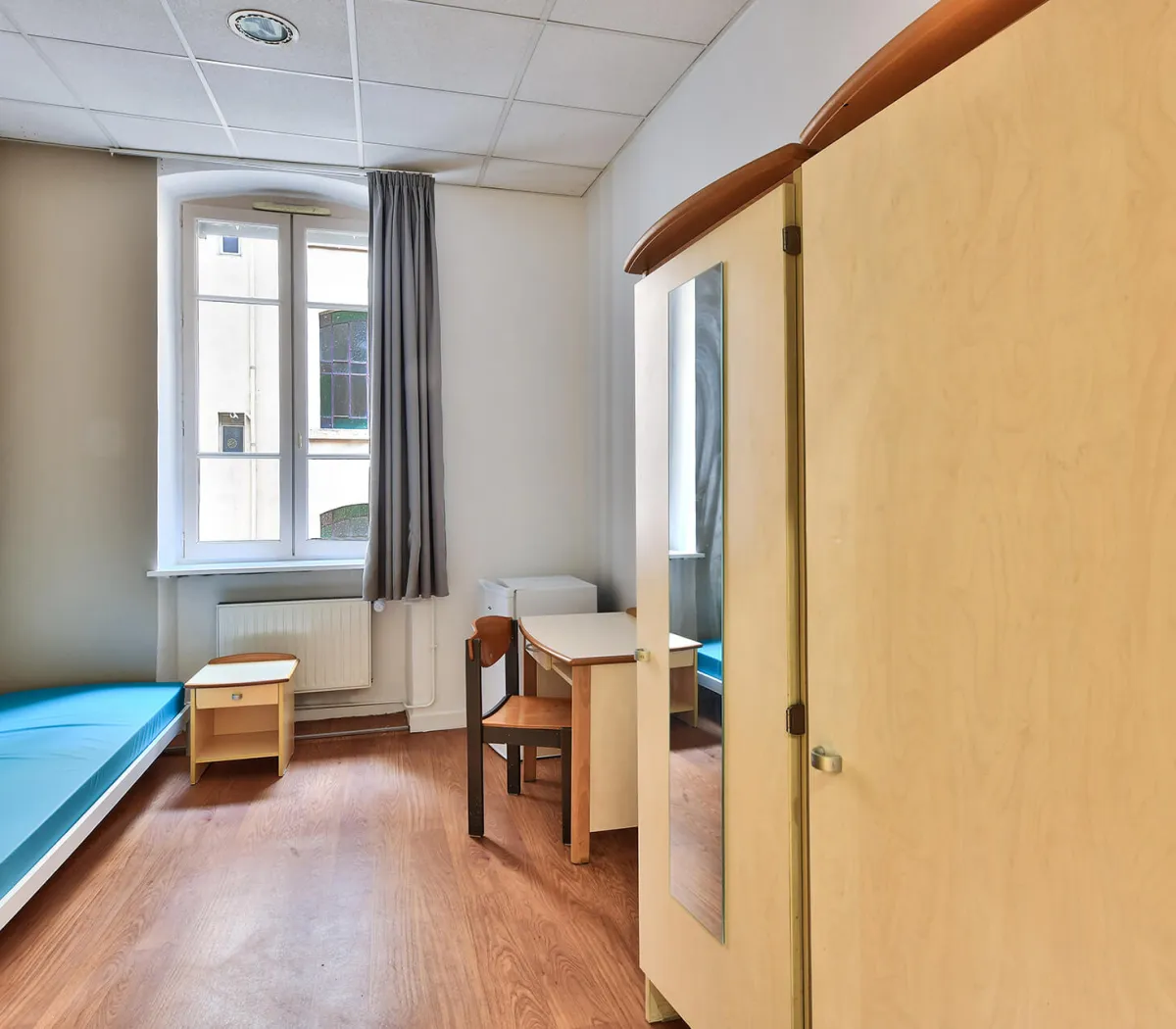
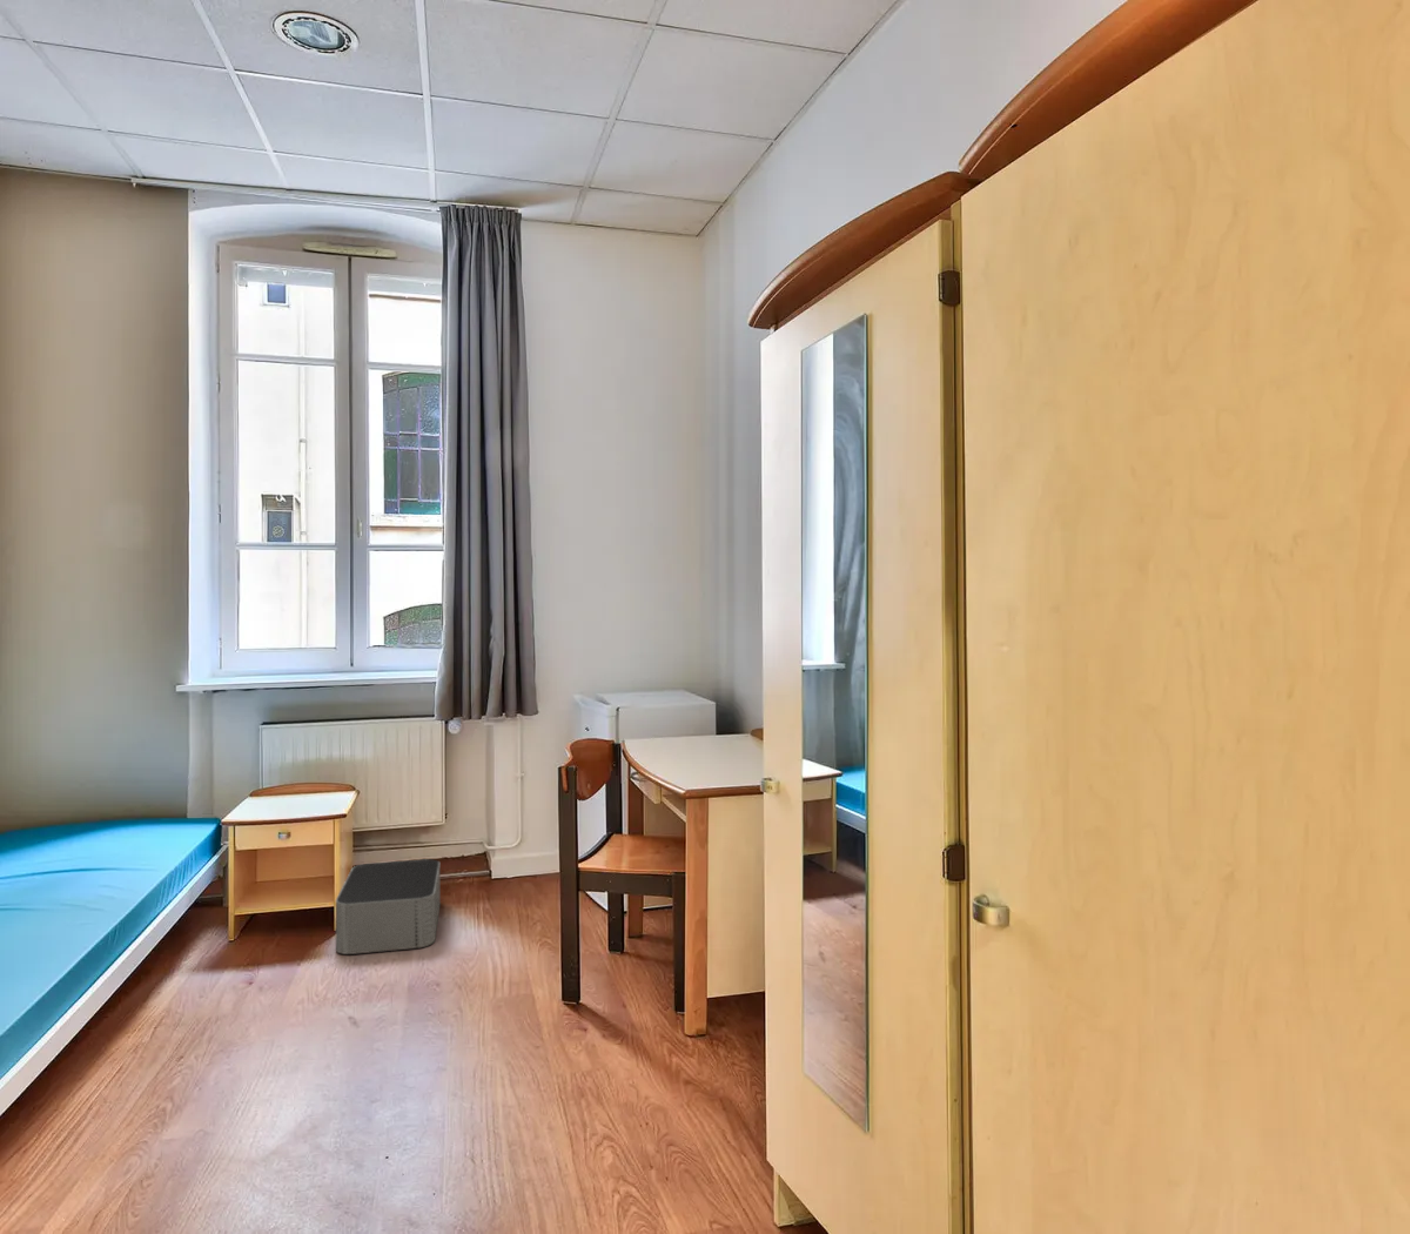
+ storage bin (391, 903)
